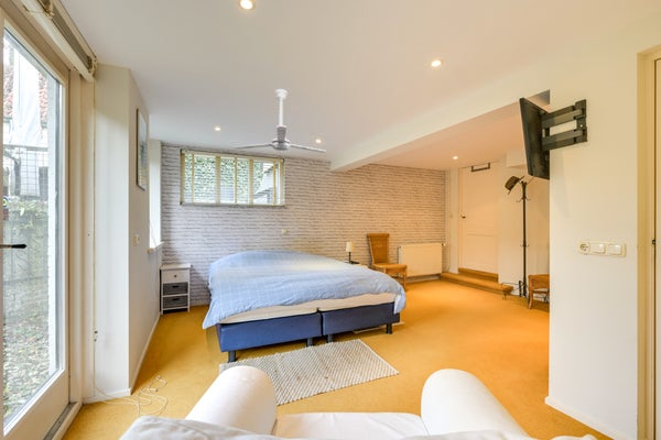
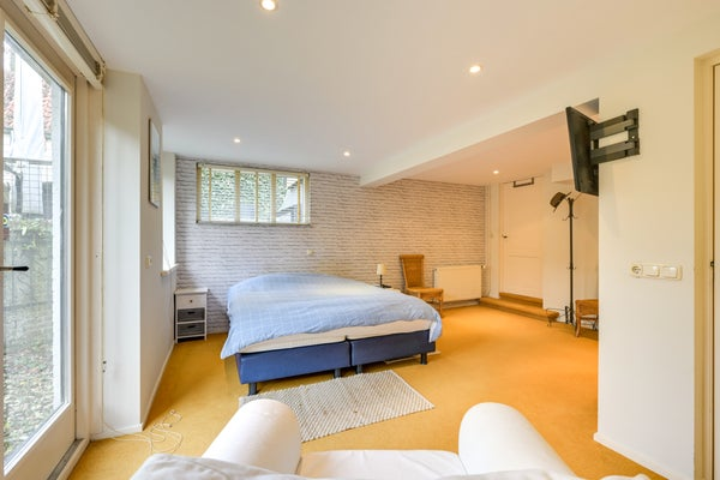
- ceiling fan (281, 114)
